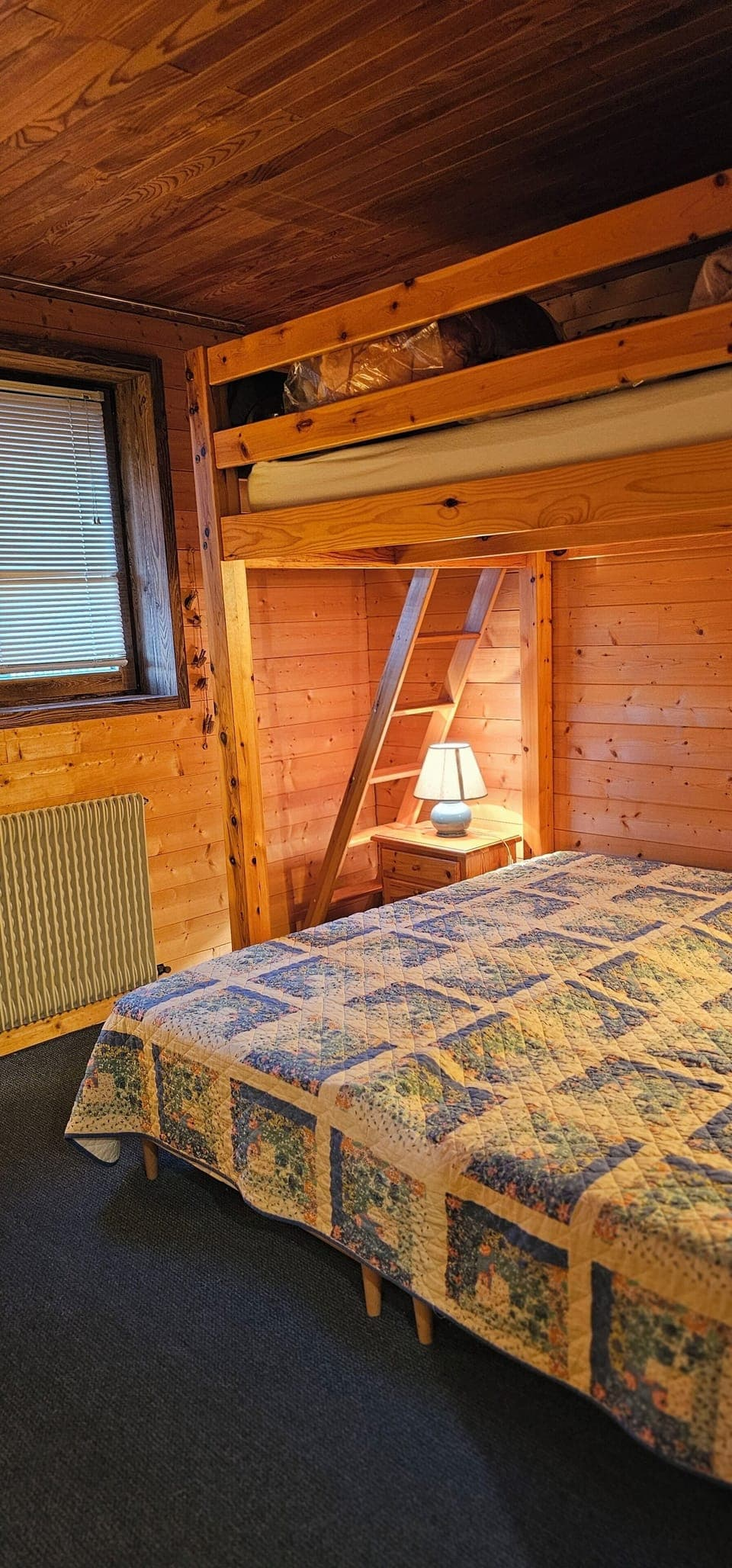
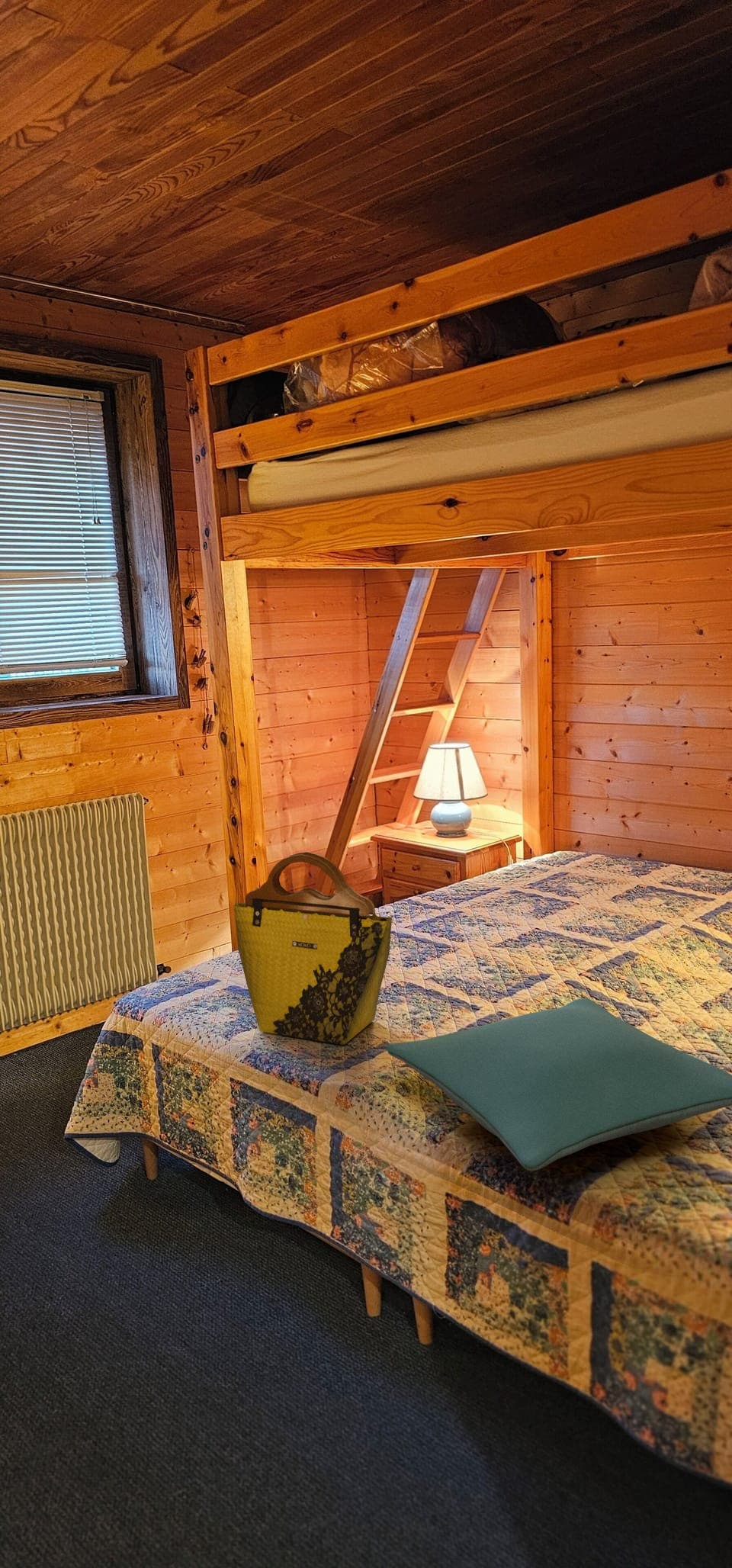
+ pillow (563, 1074)
+ tote bag (311, 940)
